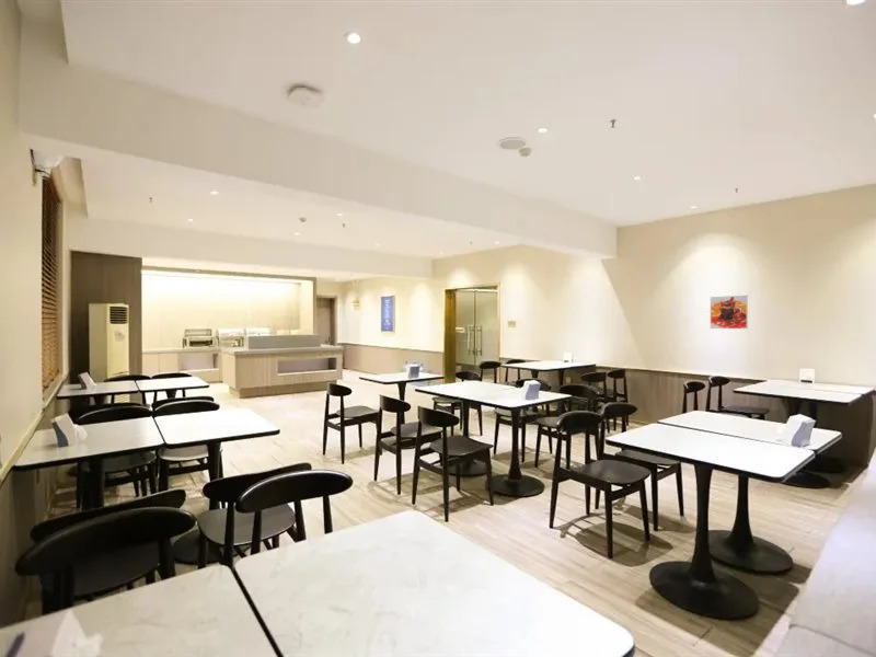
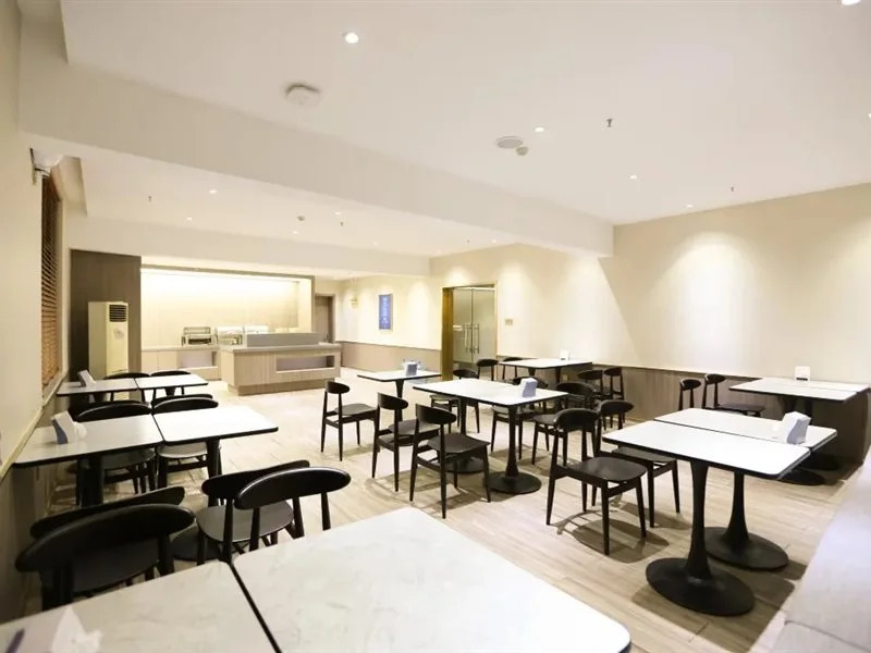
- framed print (728, 312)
